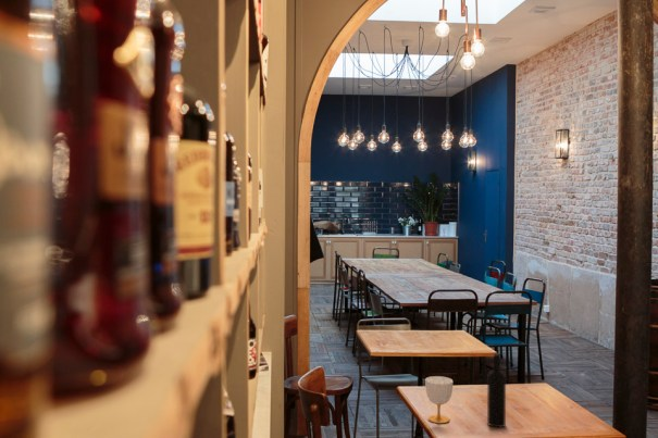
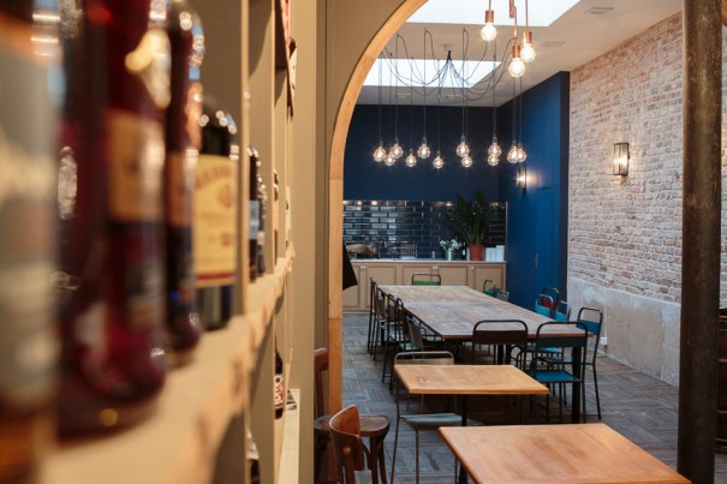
- cup (438, 399)
- wine bottle (496, 388)
